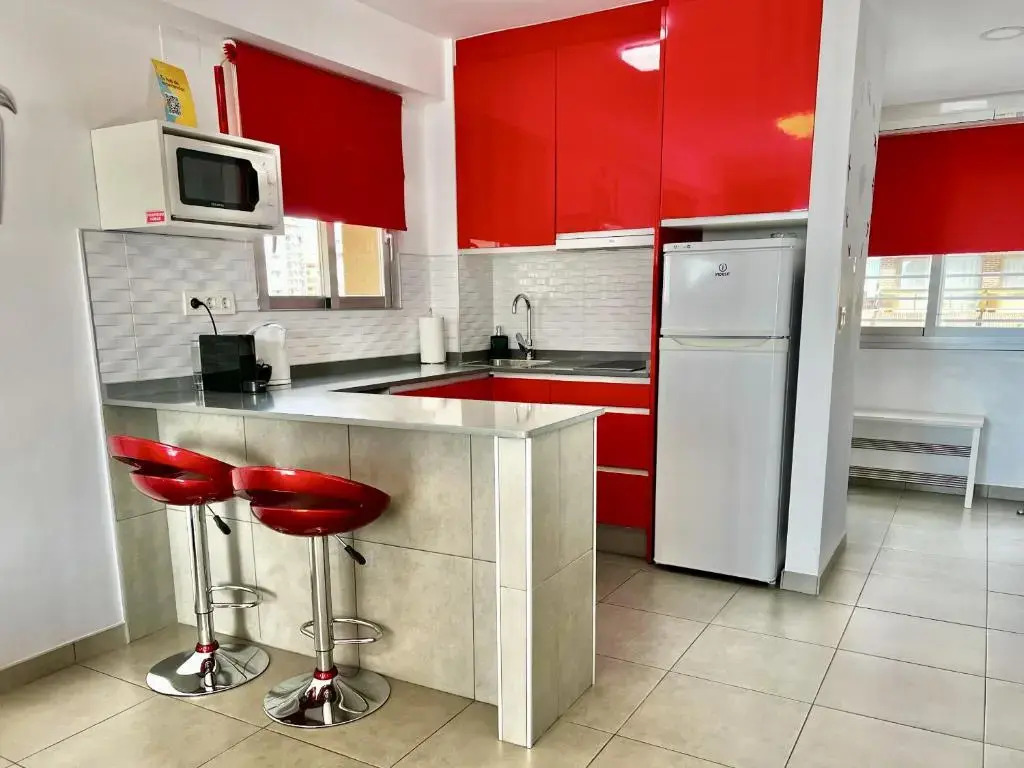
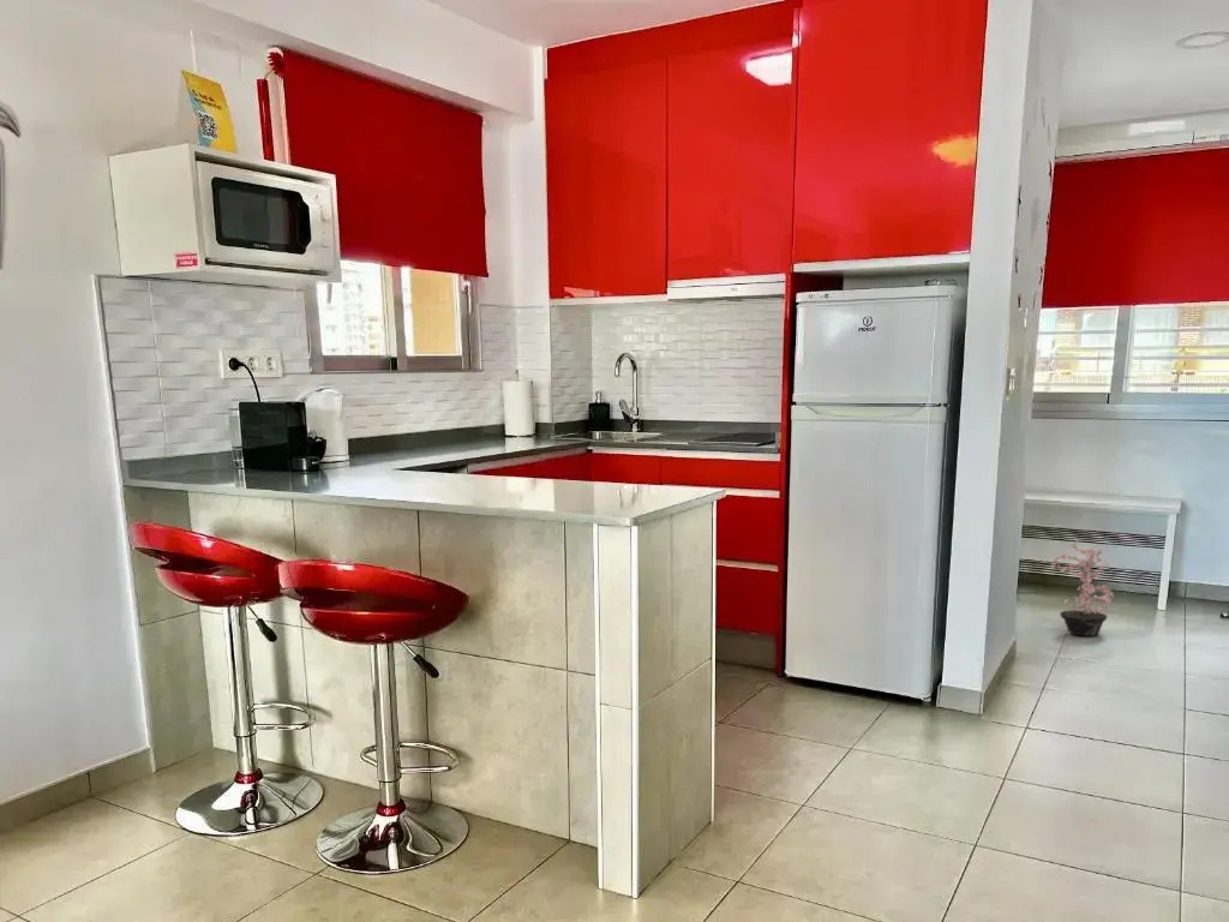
+ potted plant (1081, 591)
